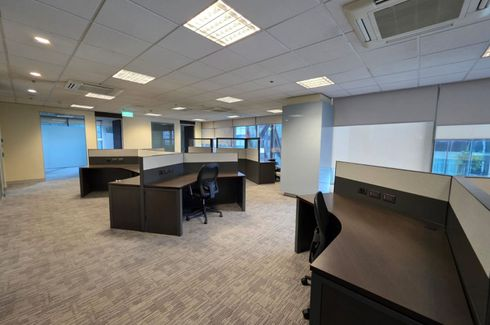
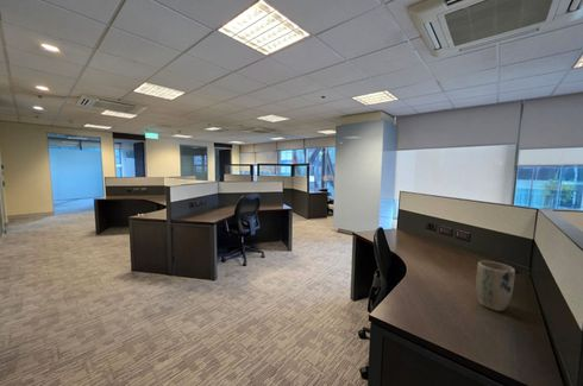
+ plant pot (494, 285)
